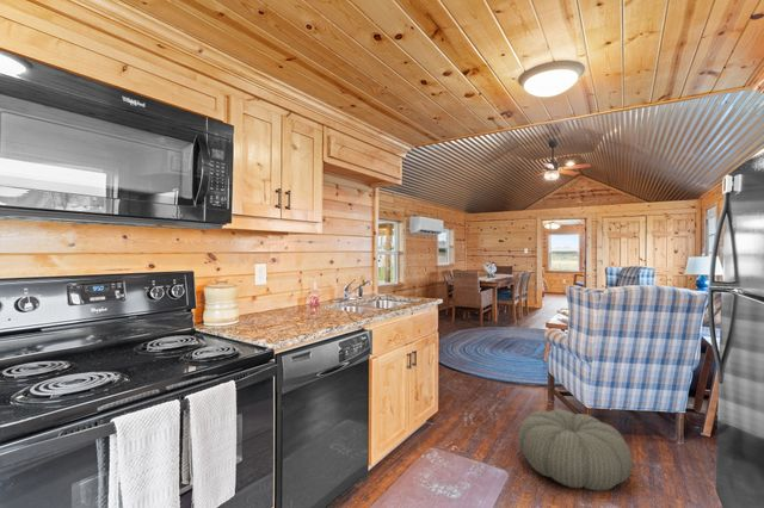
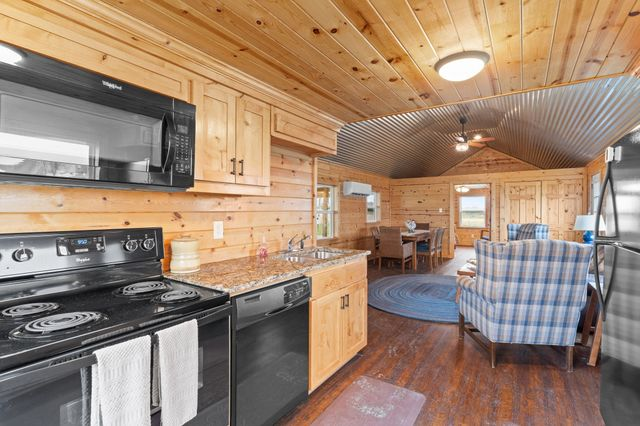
- pouf (571, 445)
